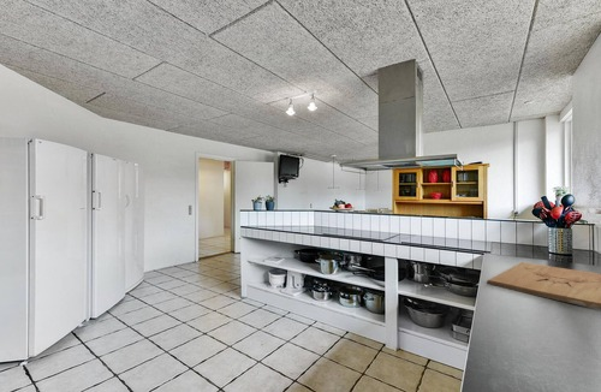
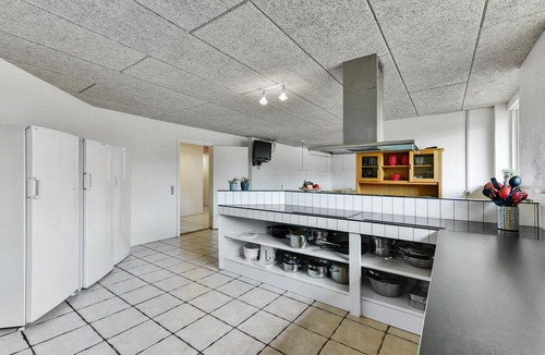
- cutting board (558, 280)
